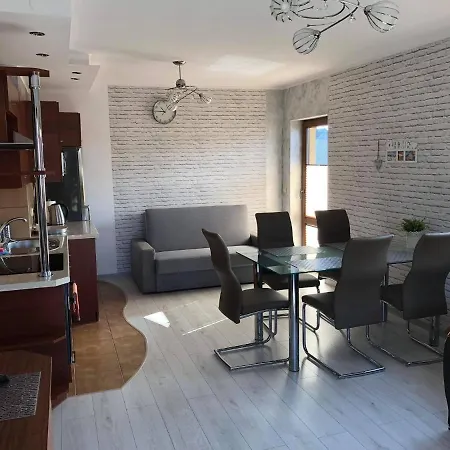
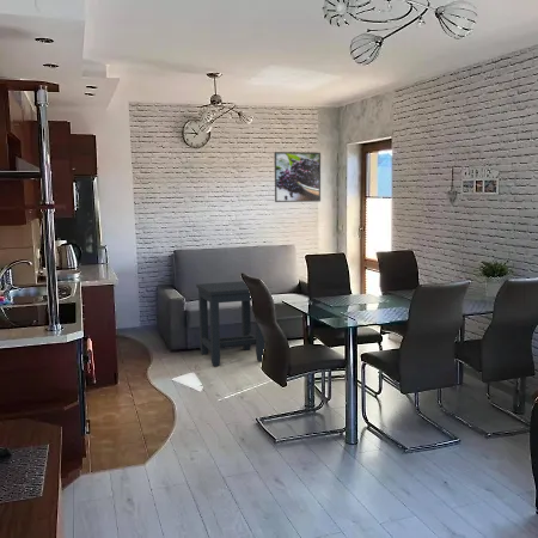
+ side table (242, 322)
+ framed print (298, 177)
